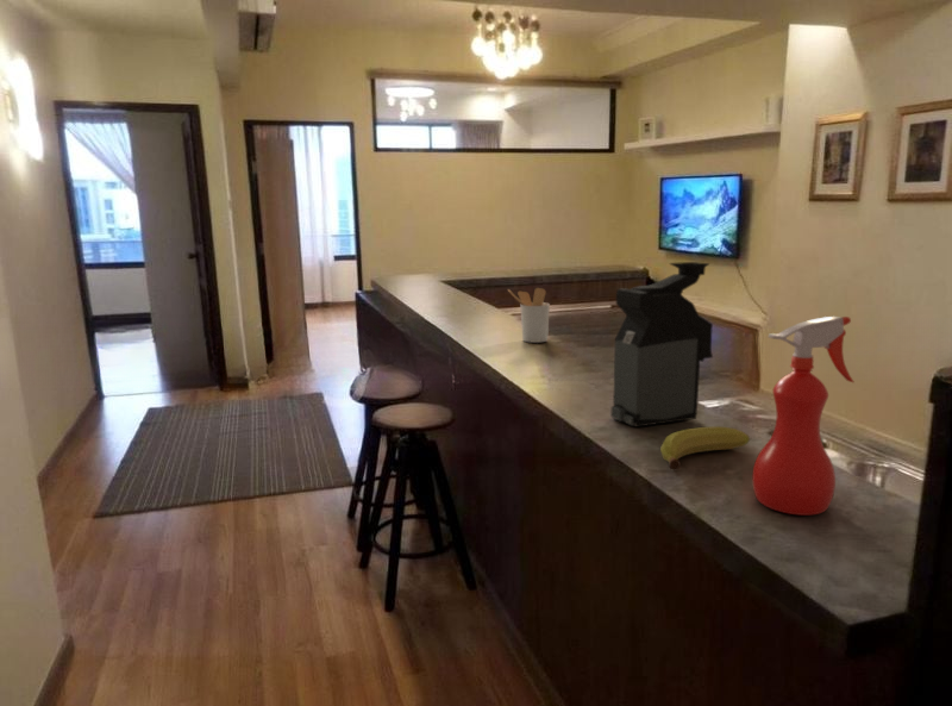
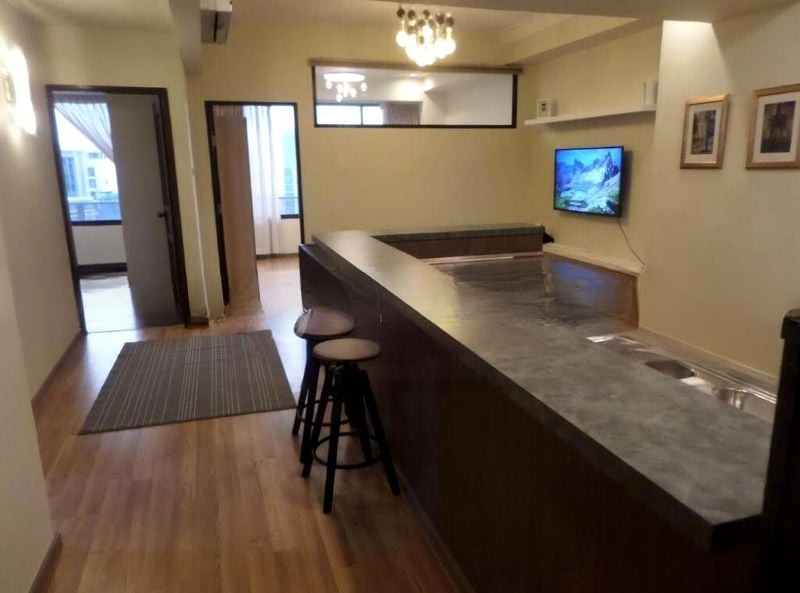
- fruit (706, 445)
- coffee maker (662, 342)
- utensil holder (527, 313)
- spray bottle (807, 412)
